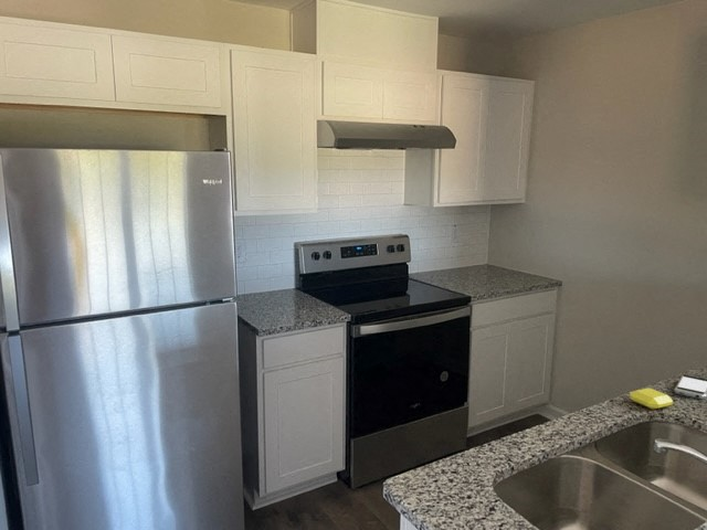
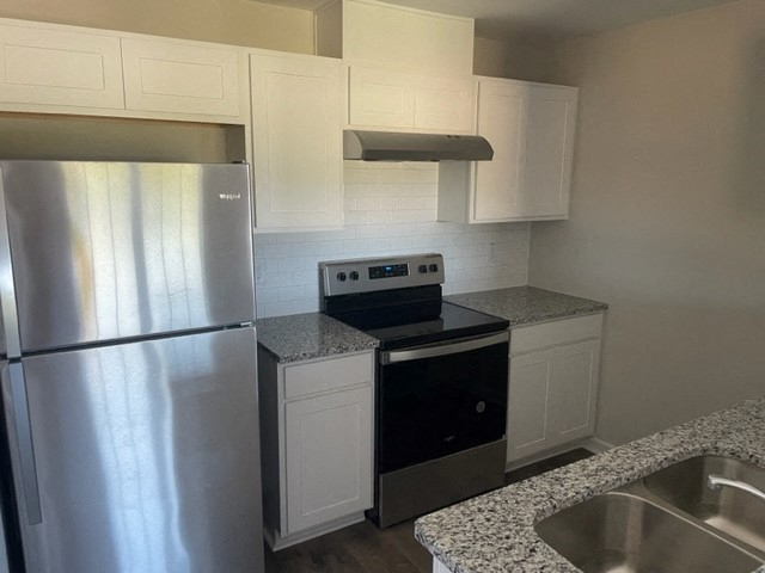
- smartphone (693, 386)
- soap bar (650, 398)
